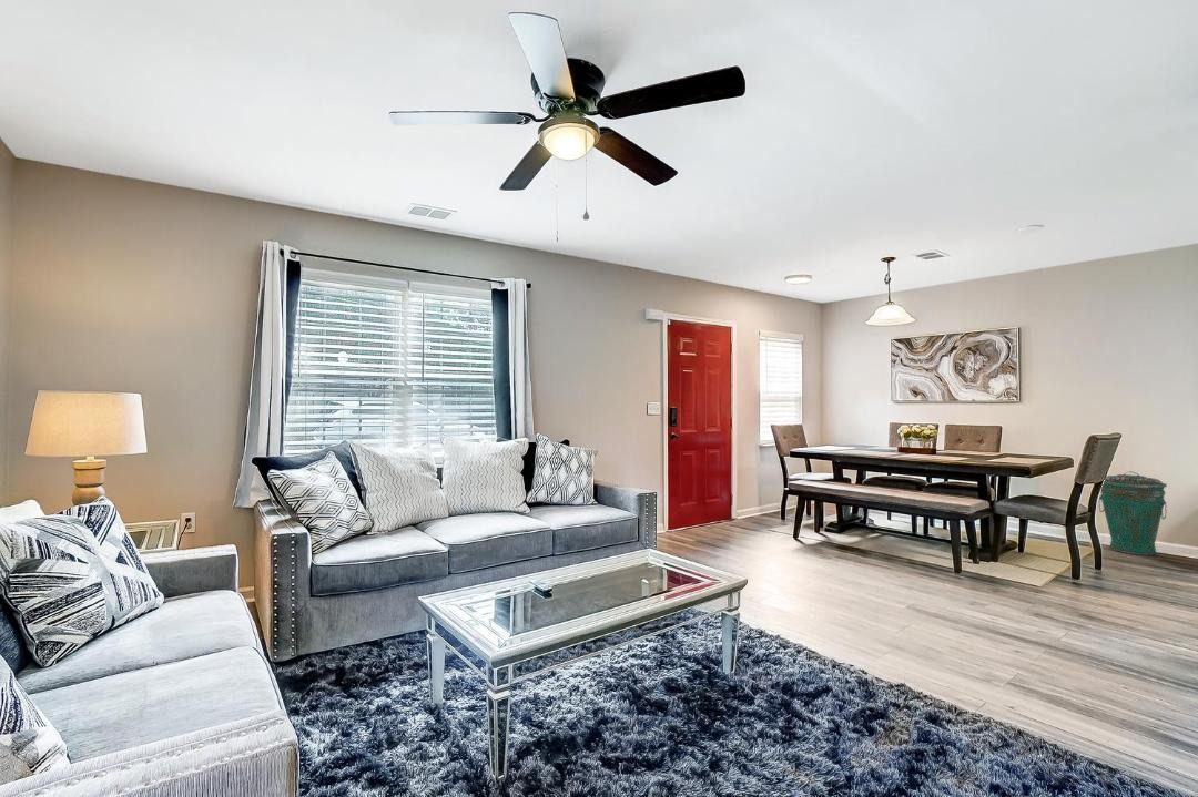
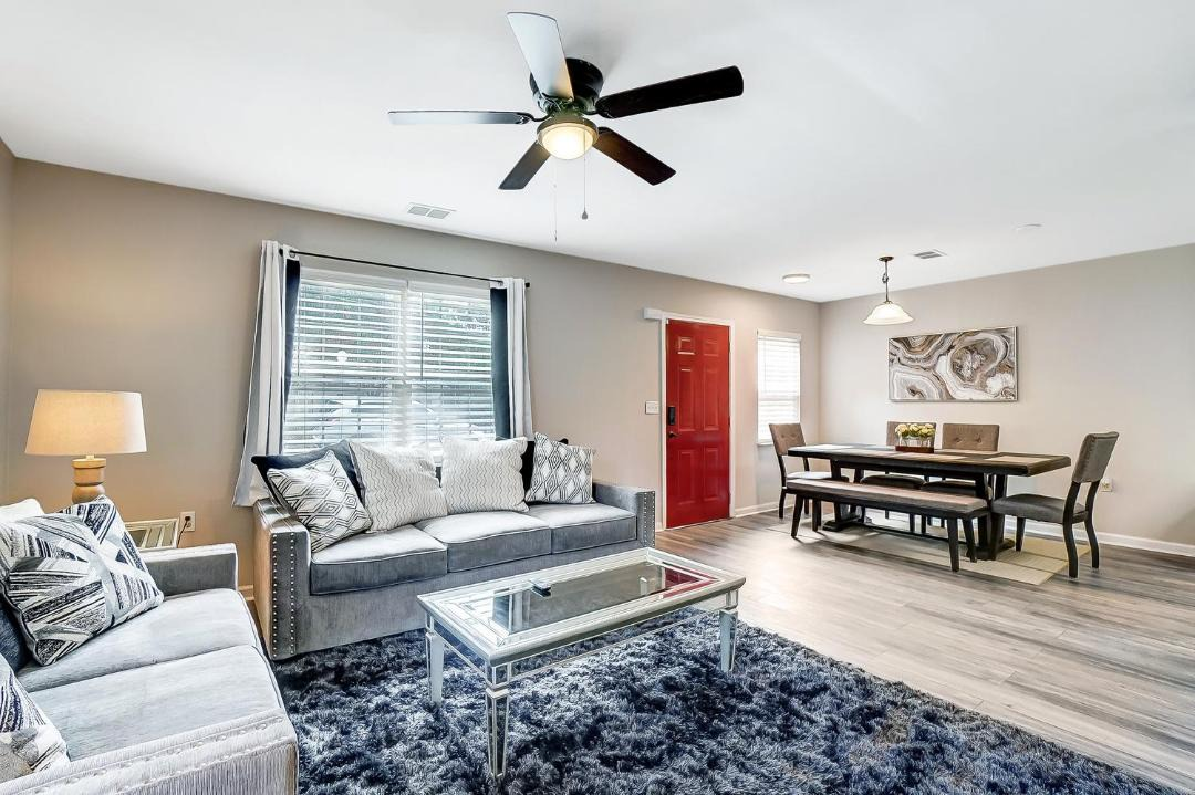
- trash can (1131, 511)
